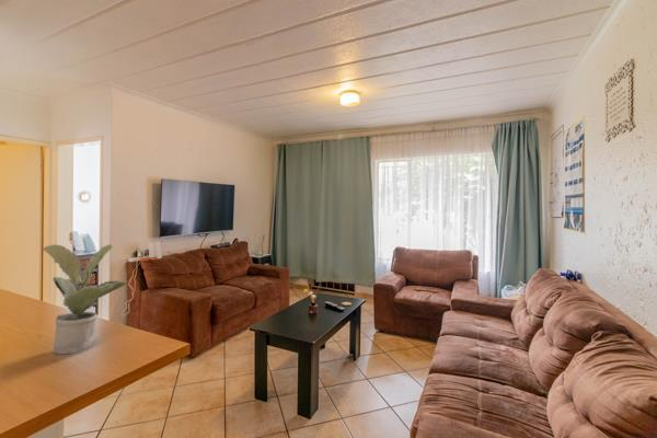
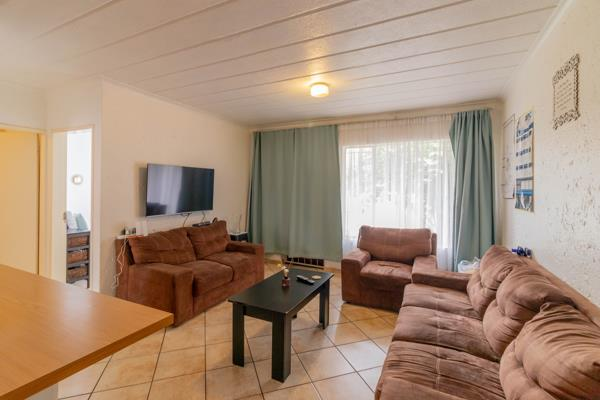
- potted plant (89, 292)
